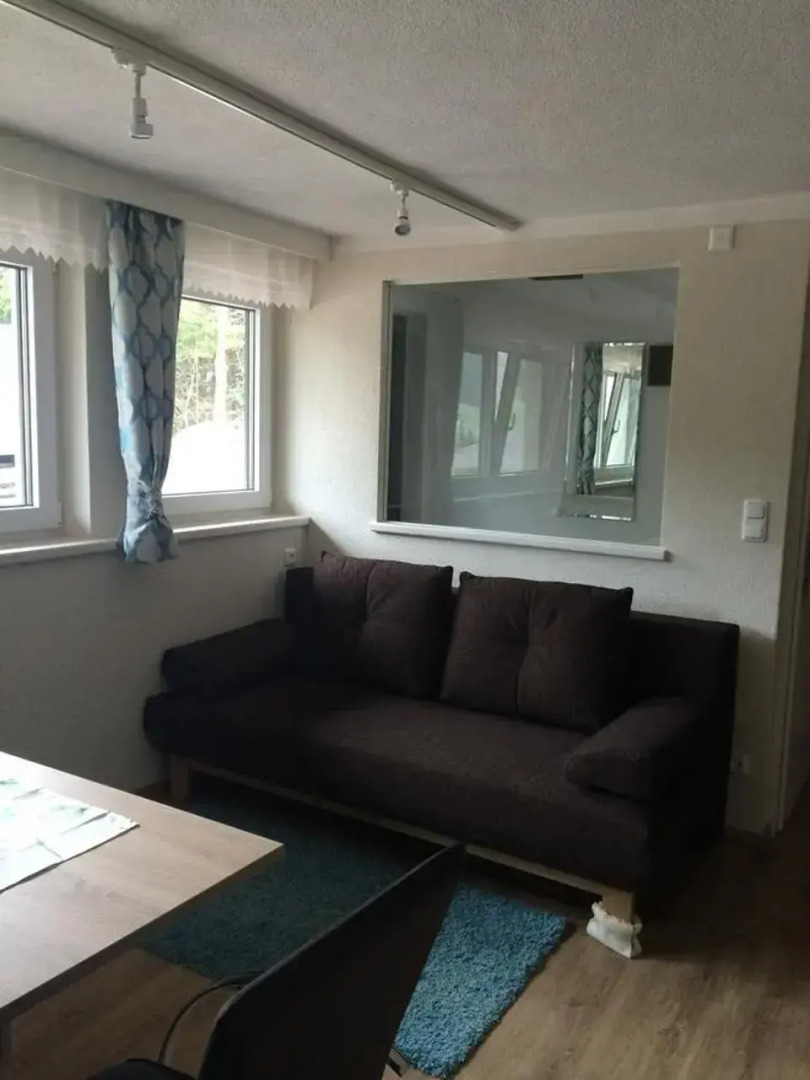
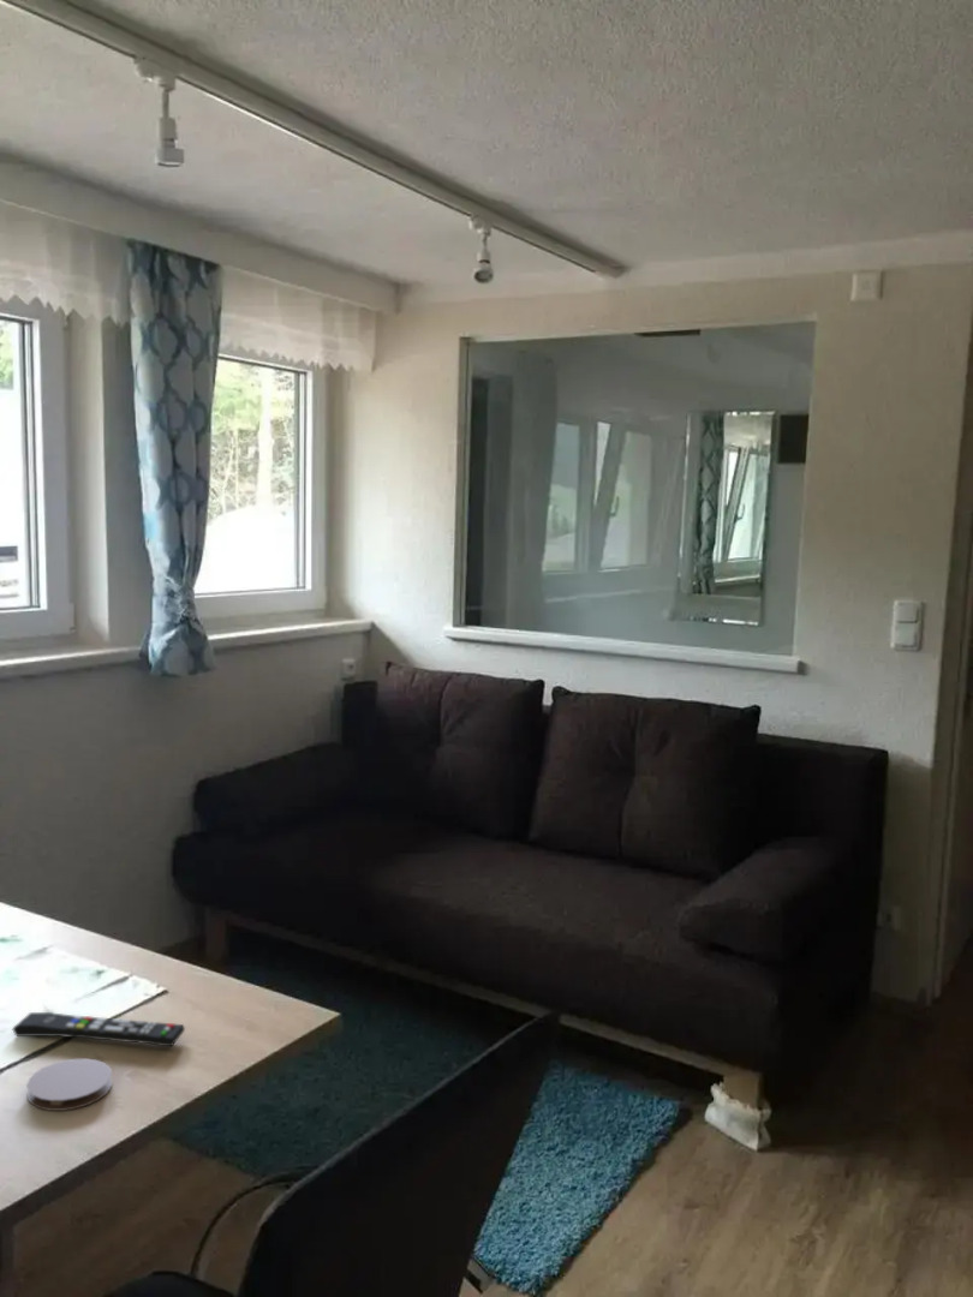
+ coaster (70, 1083)
+ remote control (99, 1029)
